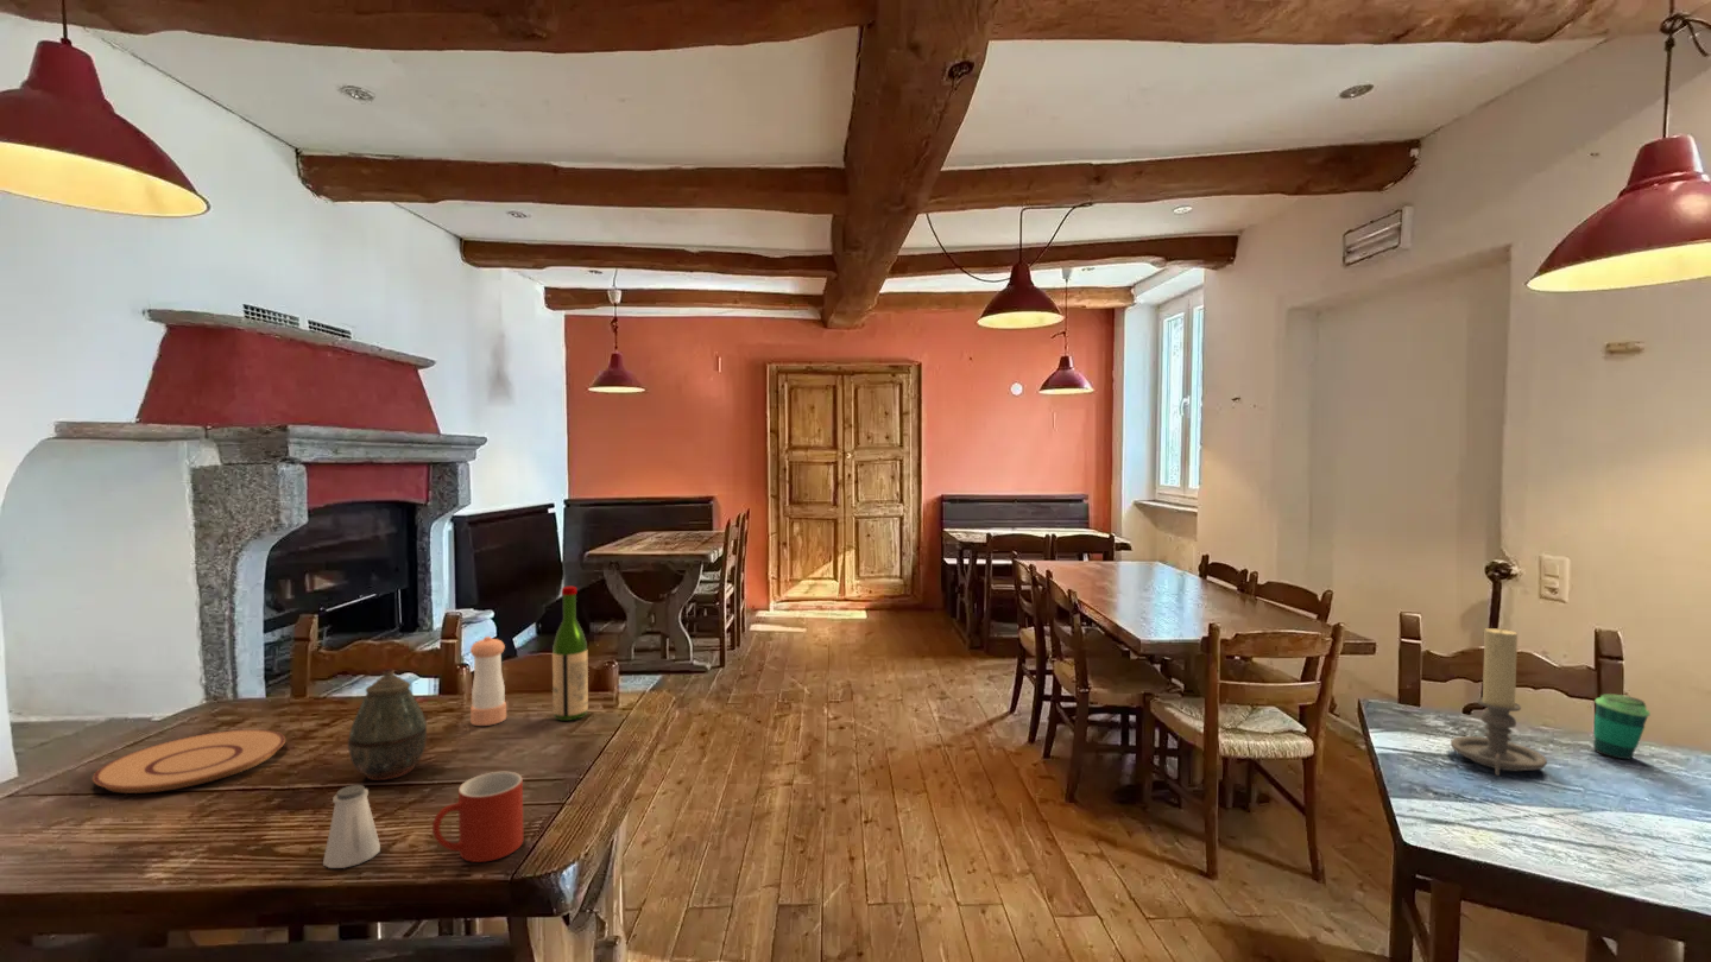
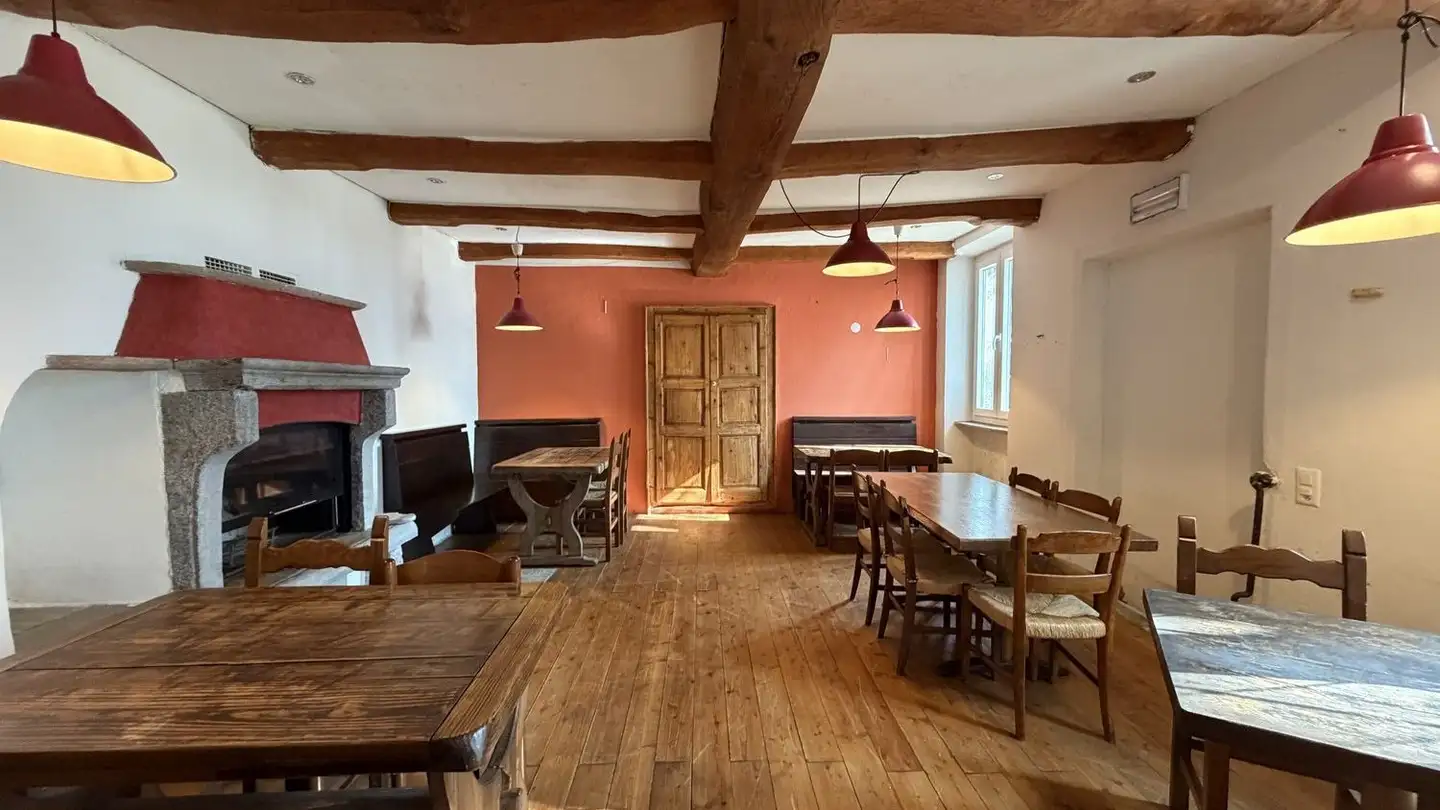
- decorative jar (387, 721)
- cup (1621, 726)
- mug (479, 821)
- saltshaker (351, 822)
- pepper shaker (487, 678)
- plate (195, 759)
- wine bottle (569, 651)
- candle holder (1498, 696)
